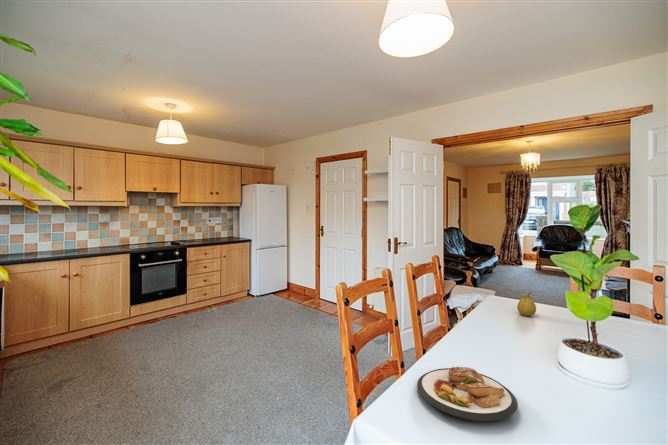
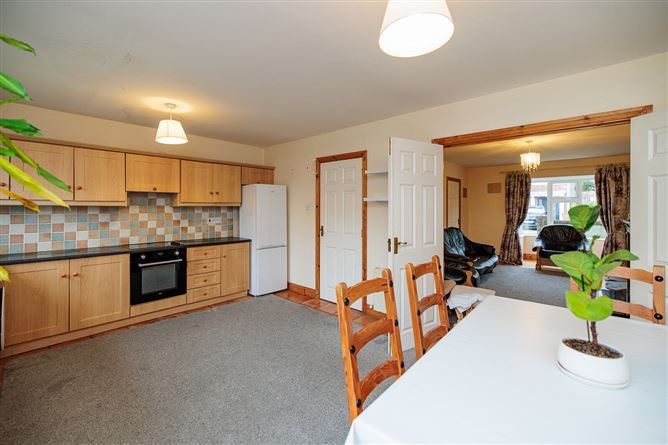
- fruit (526, 303)
- plate (464, 388)
